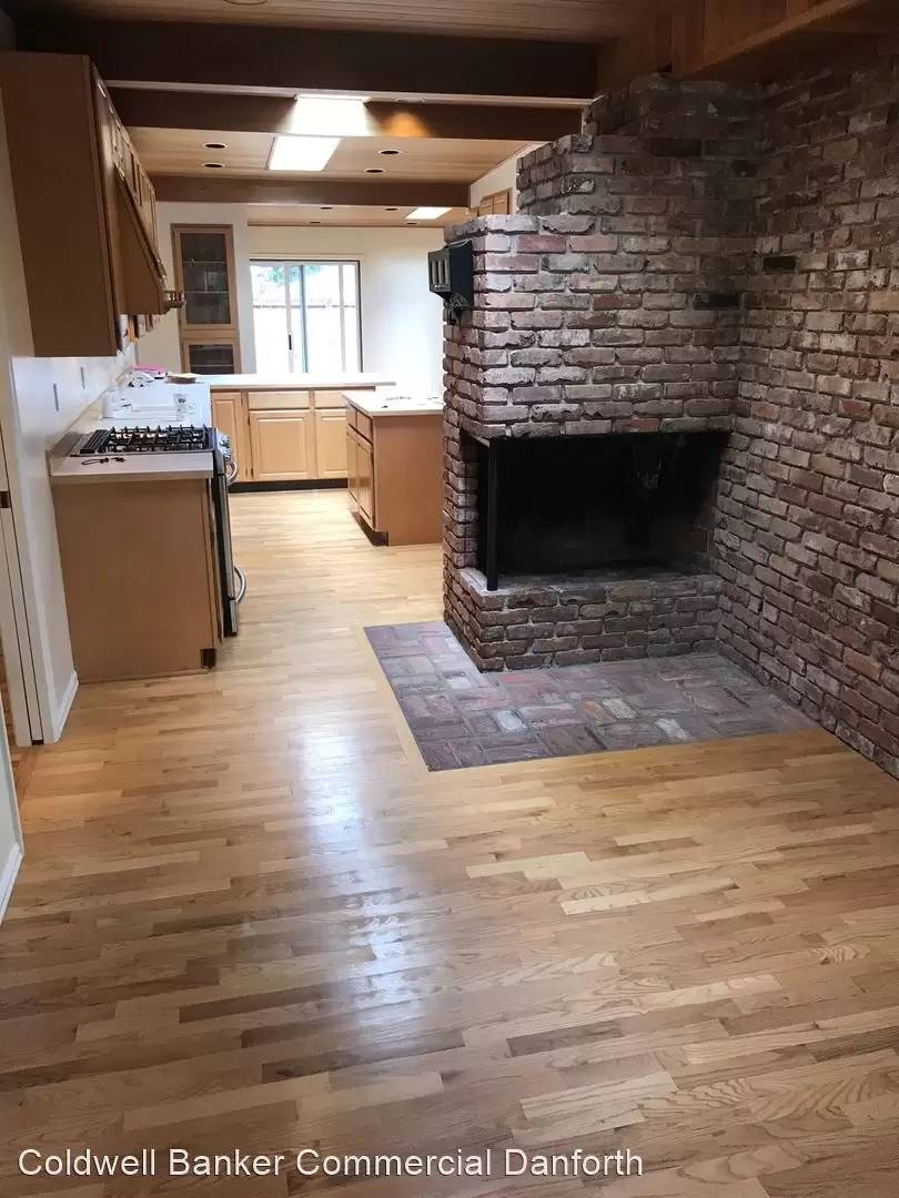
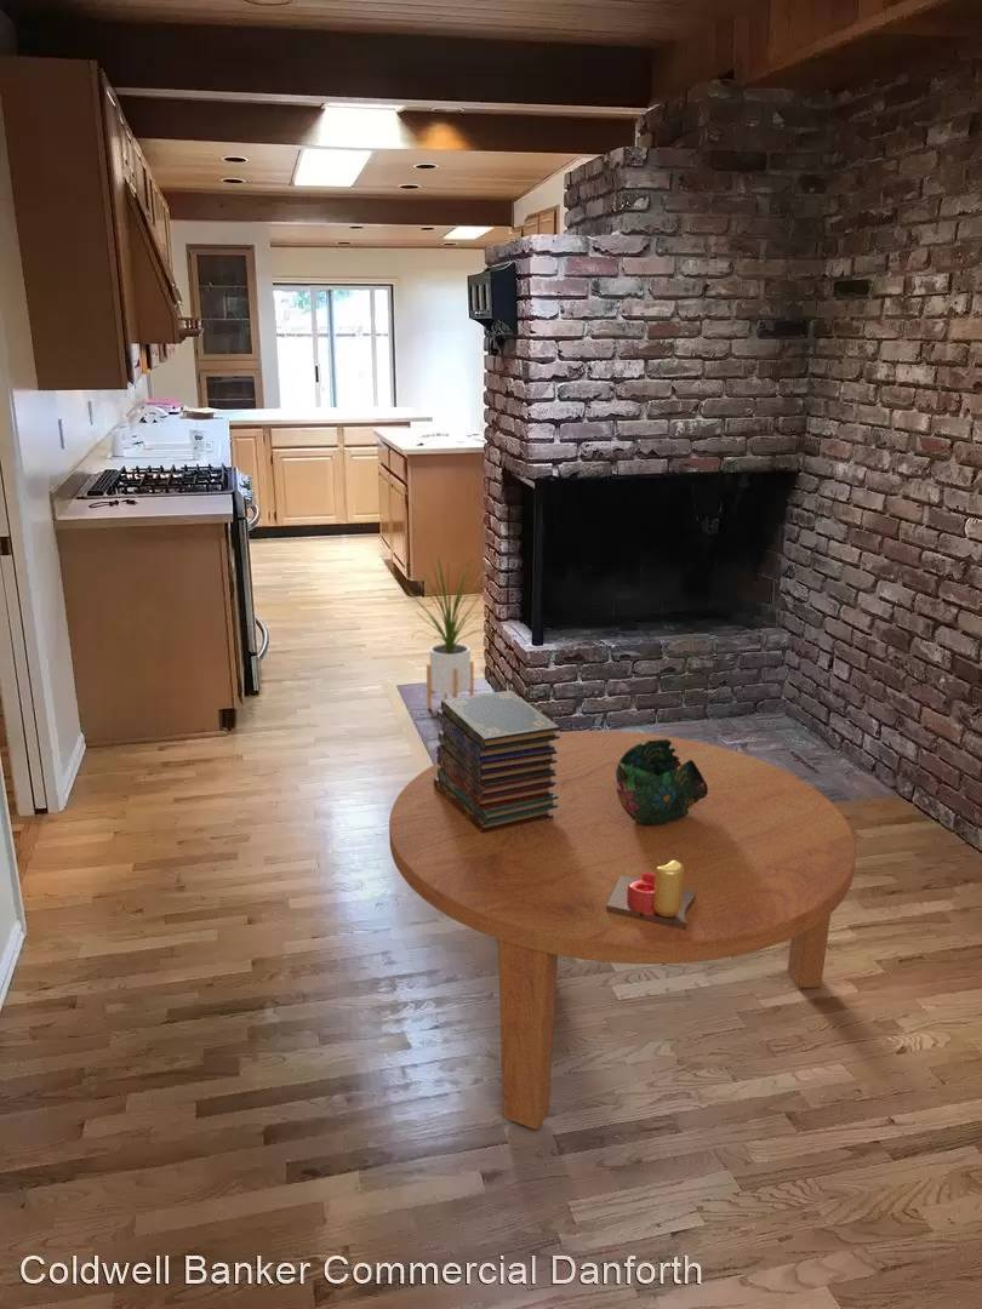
+ decorative bowl (662, 779)
+ candle (652, 878)
+ book stack (496, 758)
+ house plant (451, 630)
+ coffee table (609, 899)
